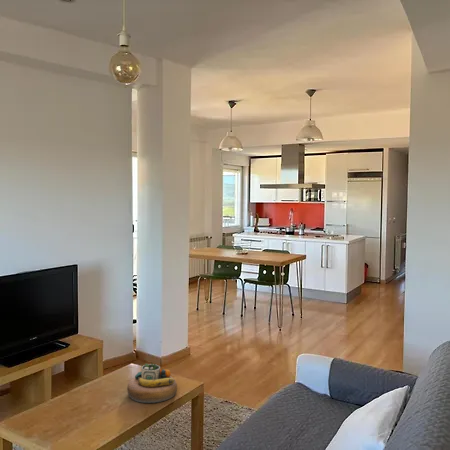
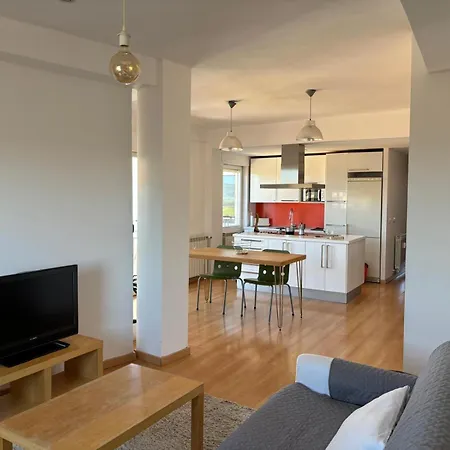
- decorative bowl (152, 378)
